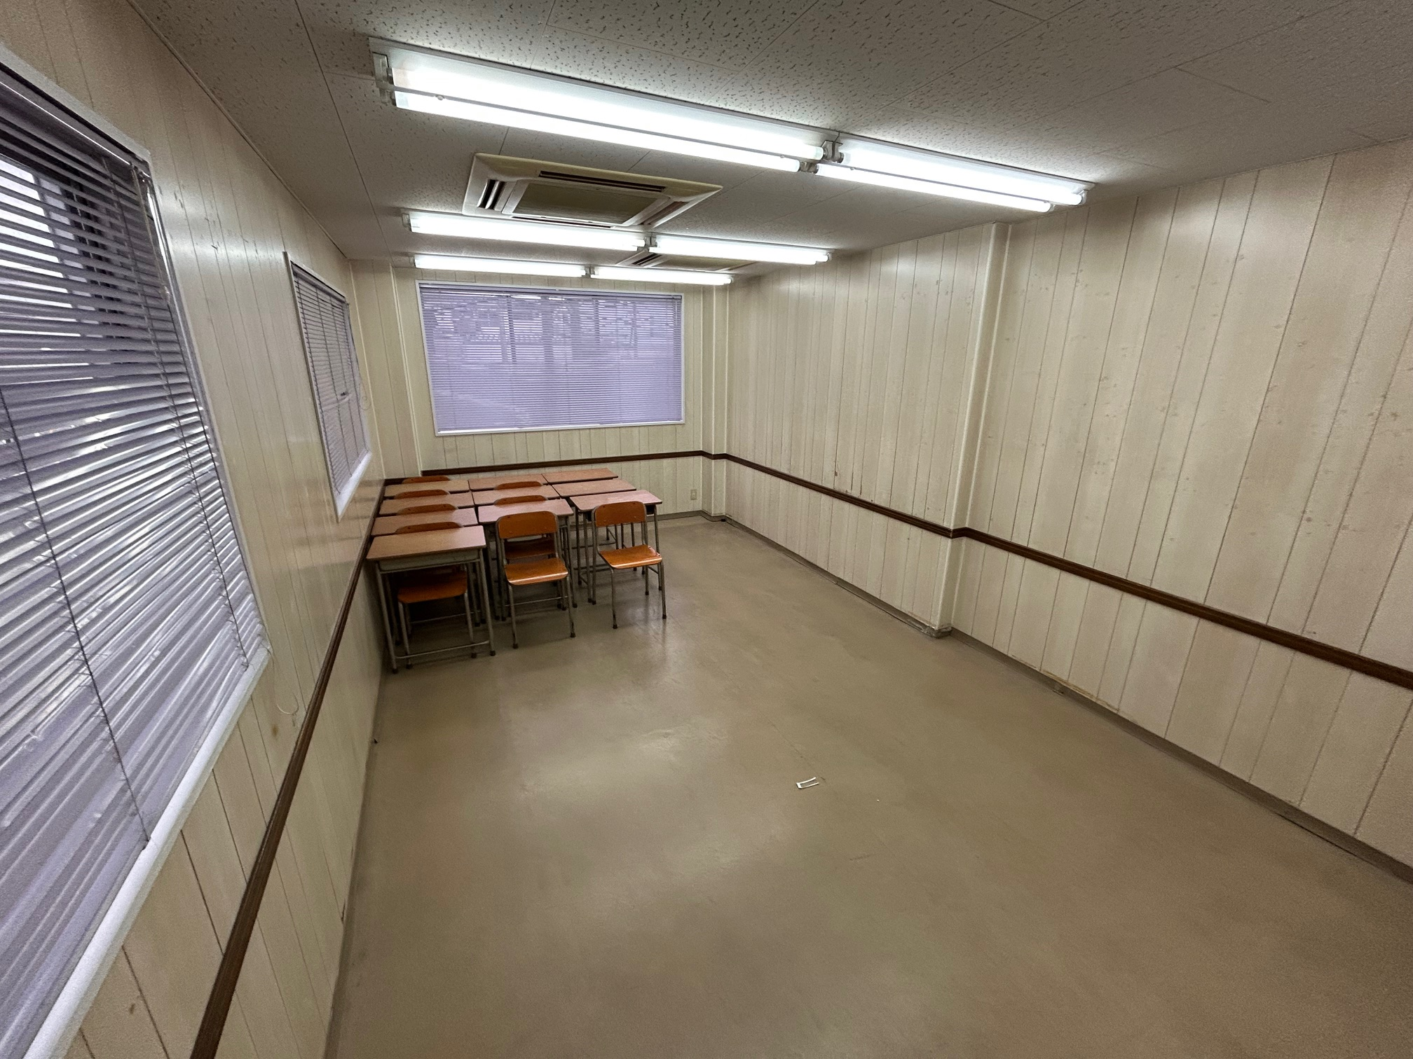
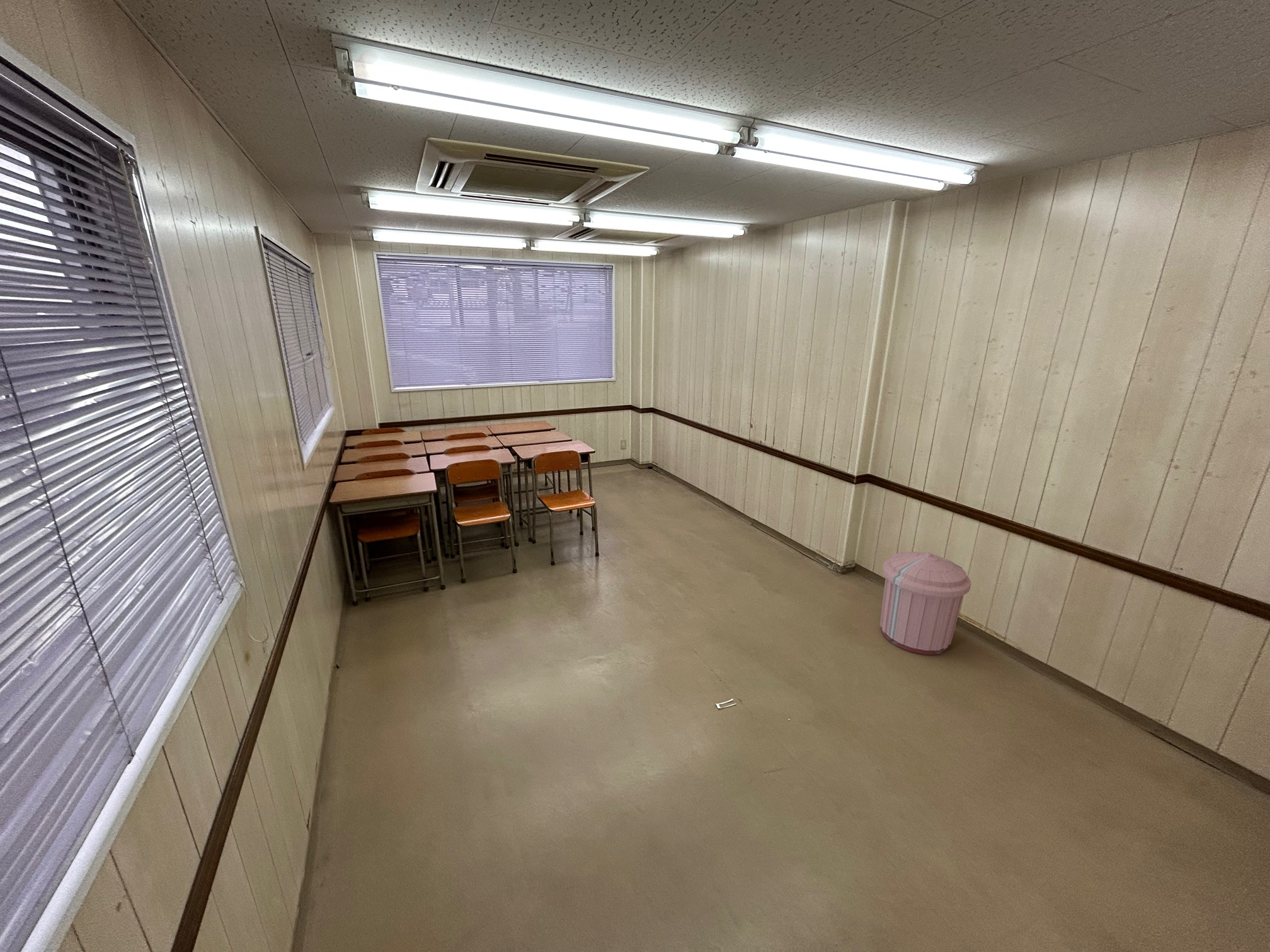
+ trash can (921, 596)
